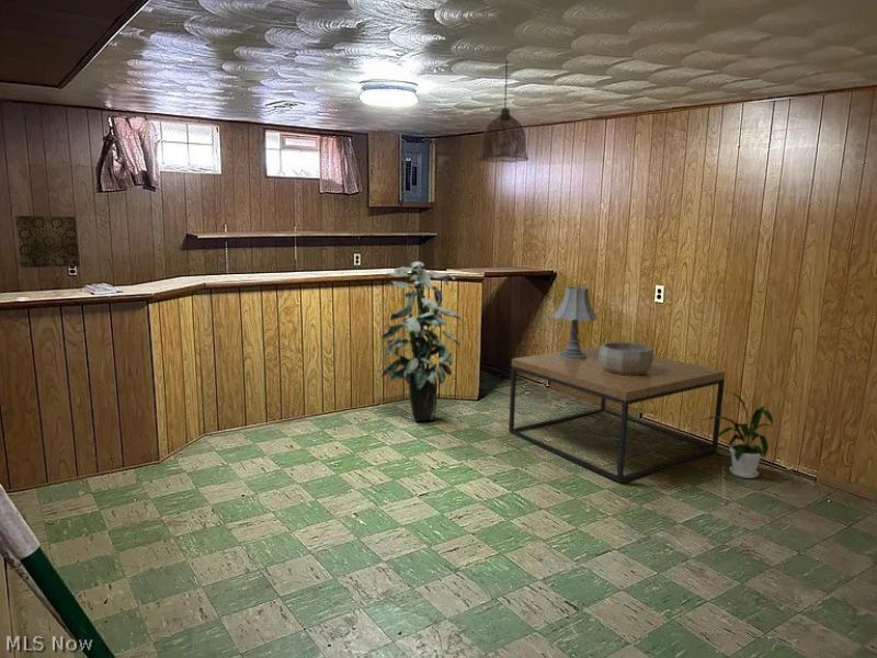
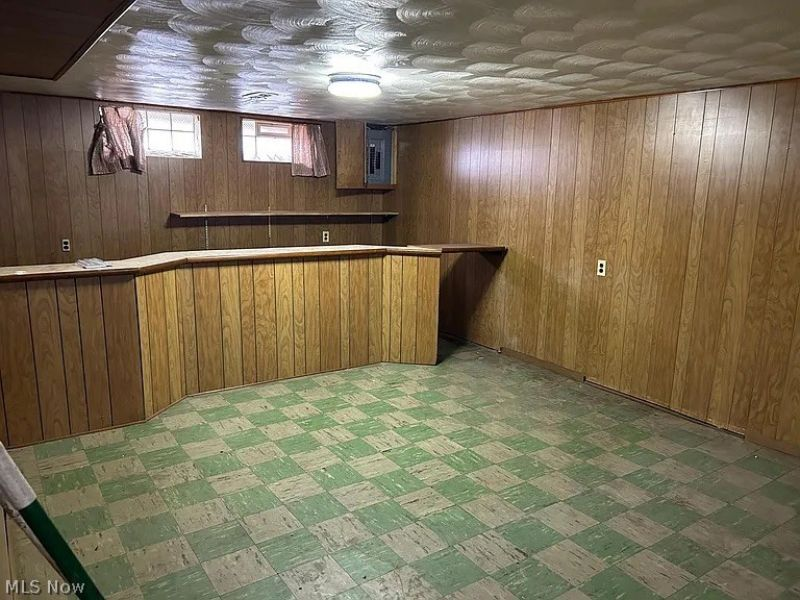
- table lamp (573, 322)
- wall art (47, 241)
- coffee table (613, 400)
- indoor plant (418, 341)
- house plant (744, 435)
- pendant lamp (504, 111)
- decorative bowl (626, 358)
